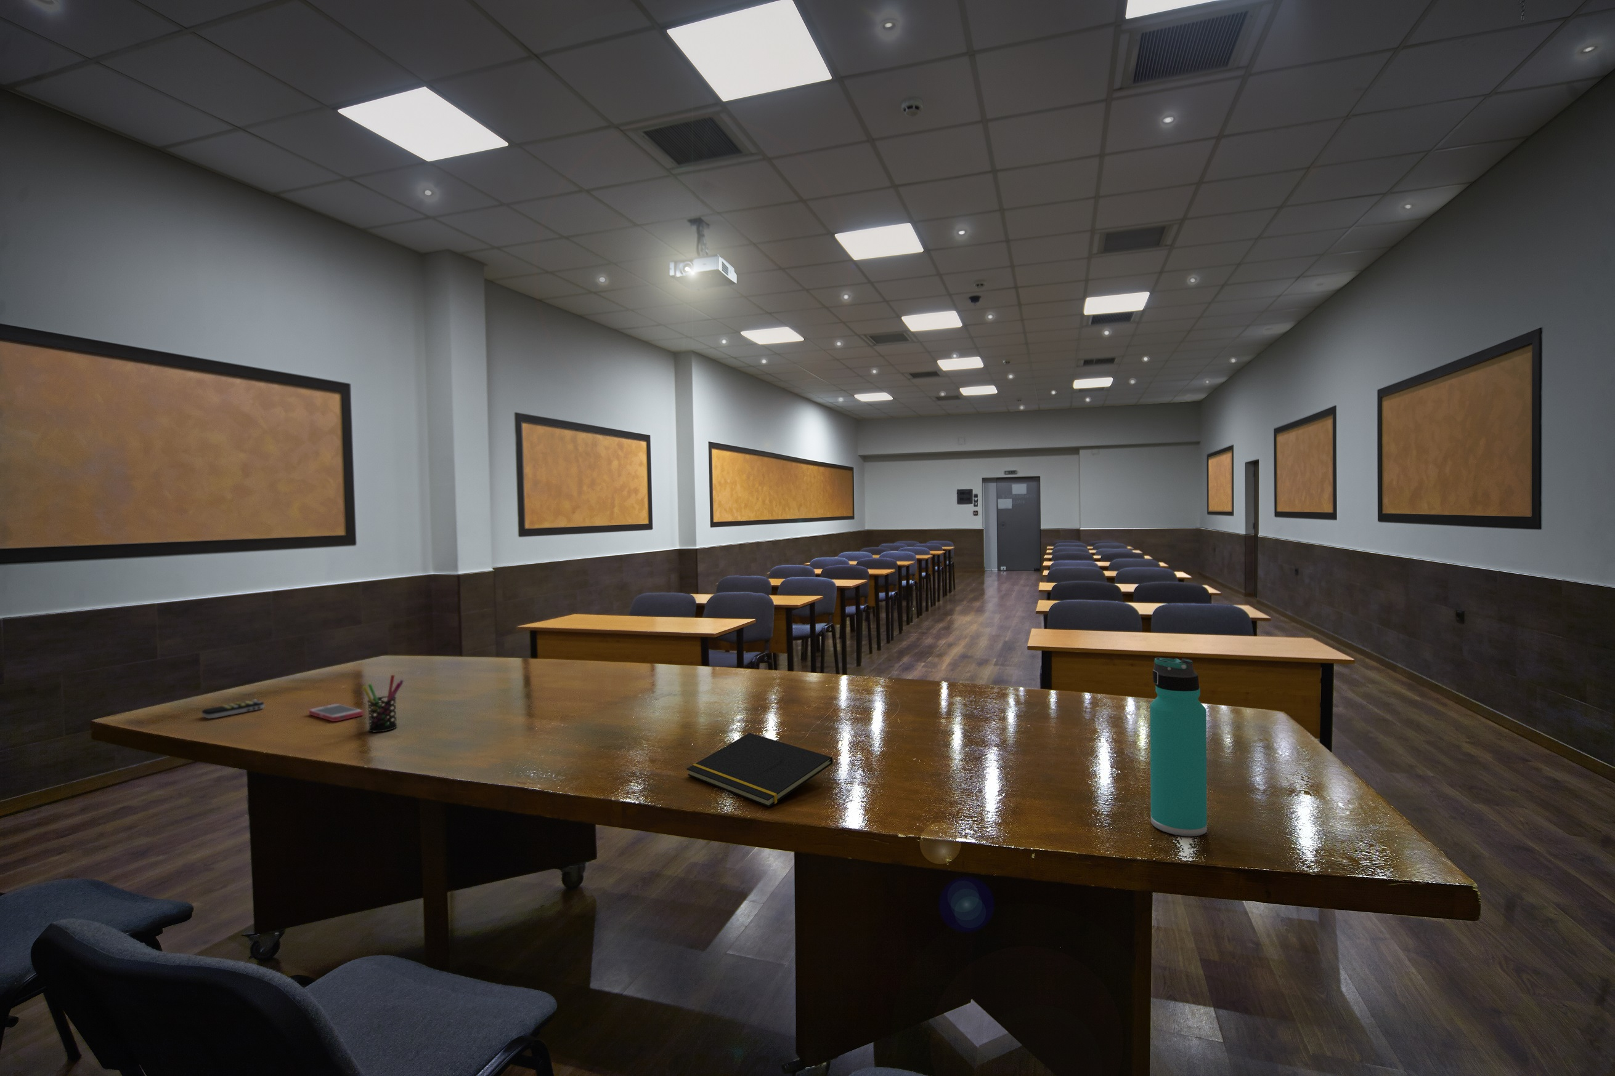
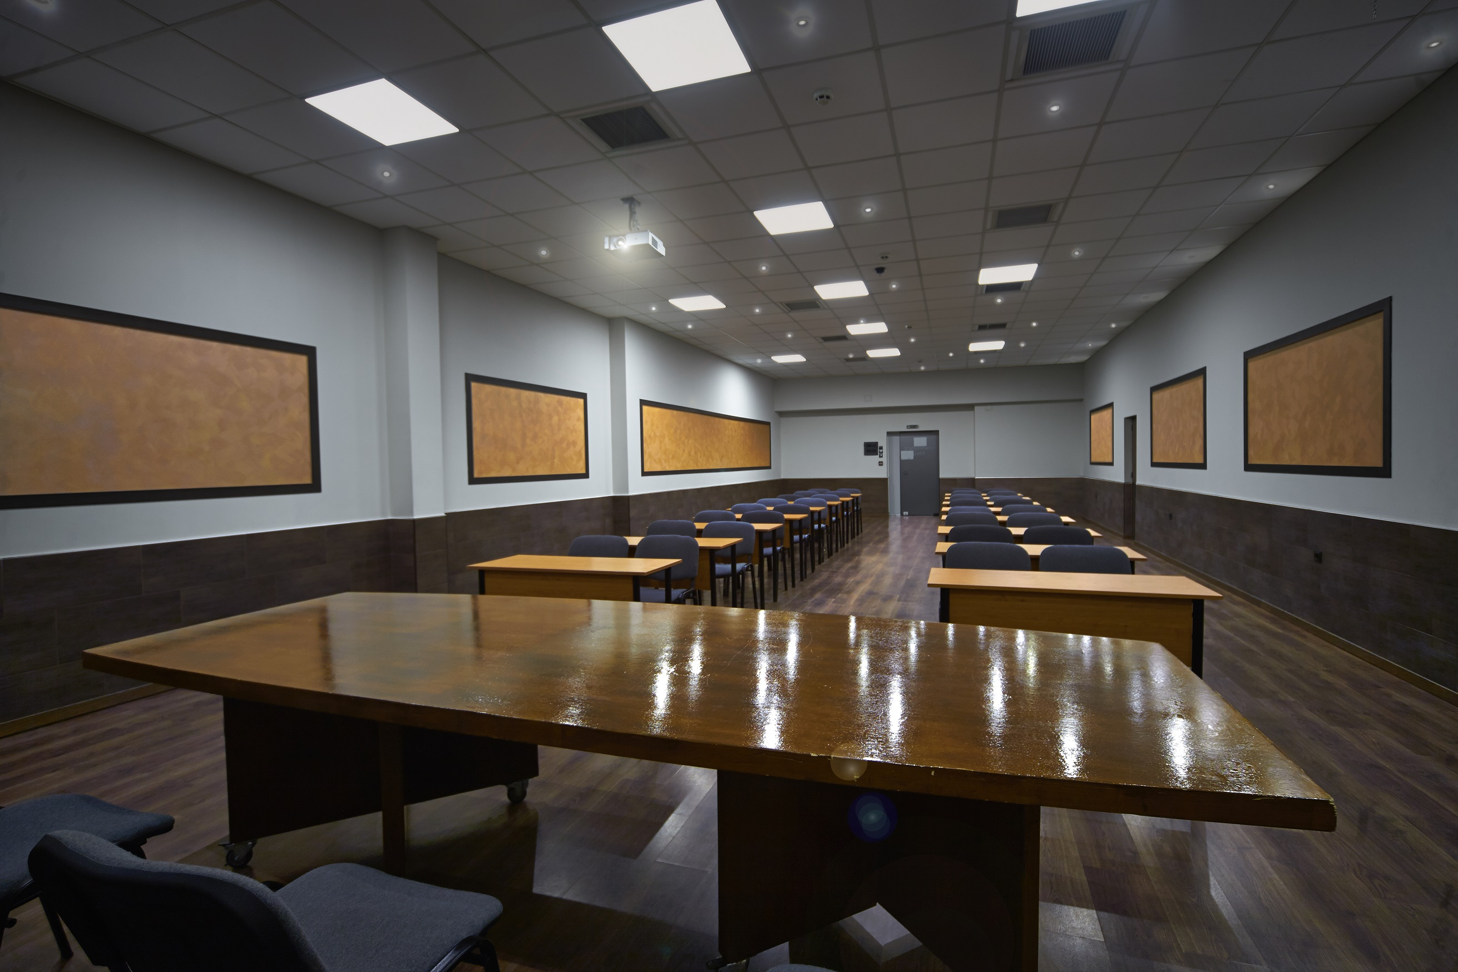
- thermos bottle (1178, 742)
- smartphone (335, 712)
- pen holder (381, 703)
- notepad (758, 766)
- remote control (233, 709)
